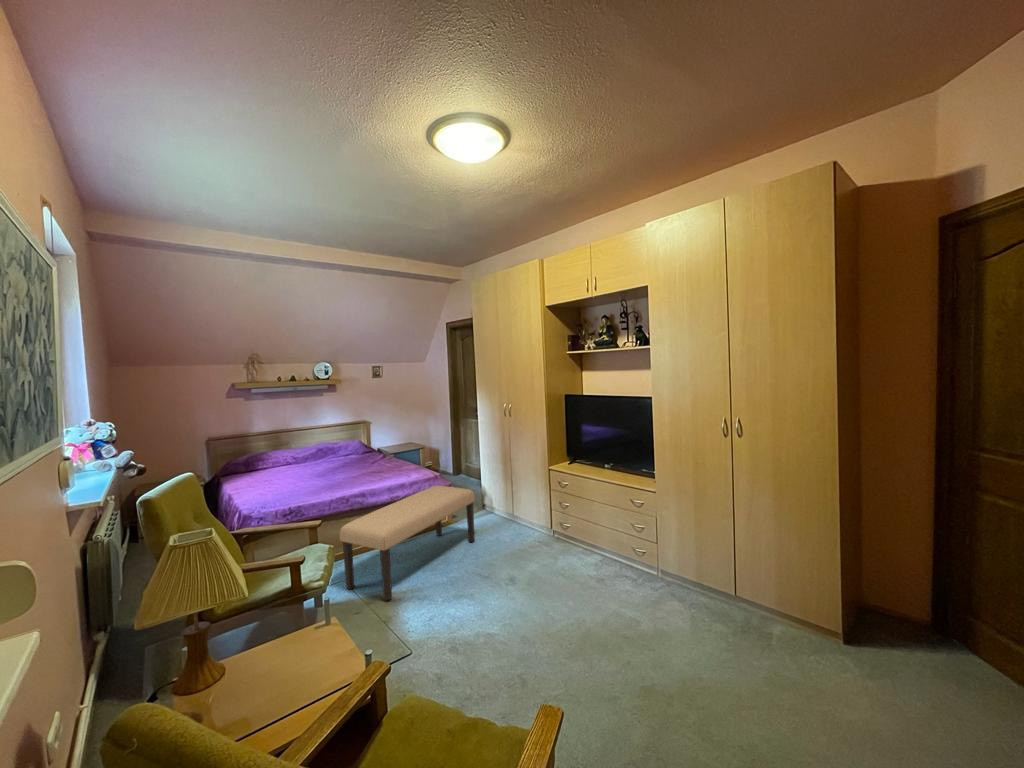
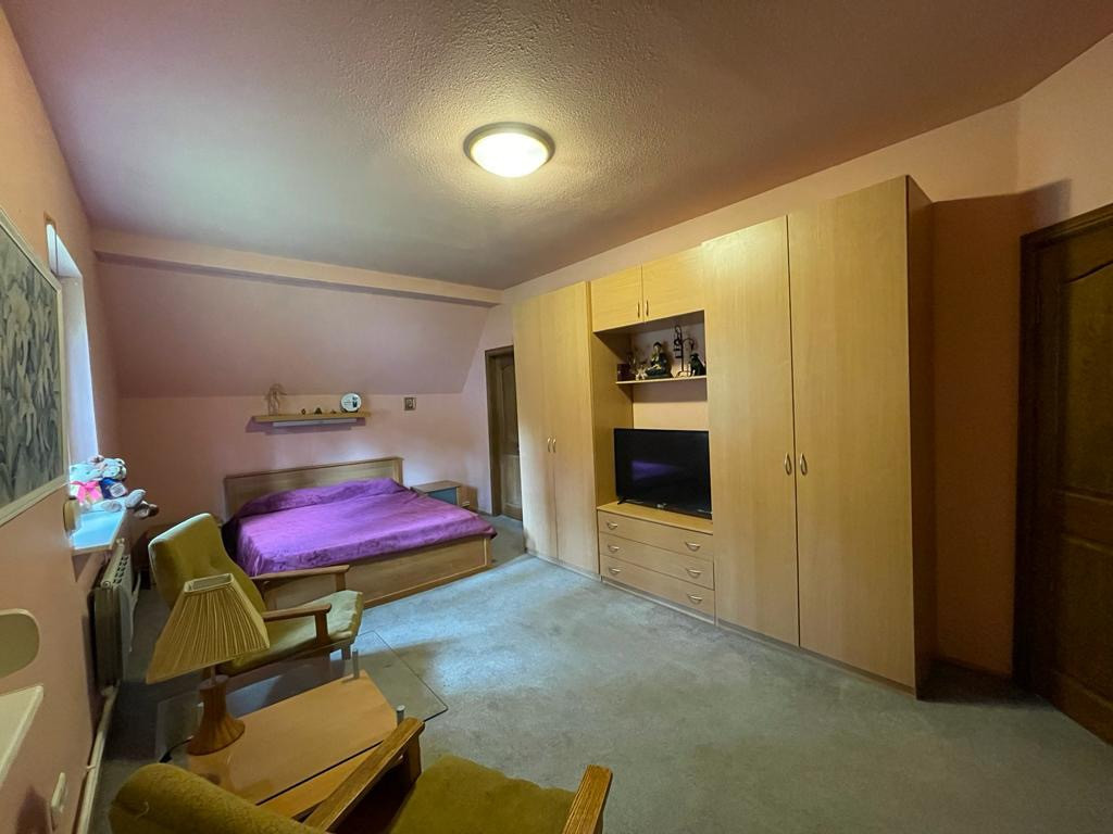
- bench (415, 532)
